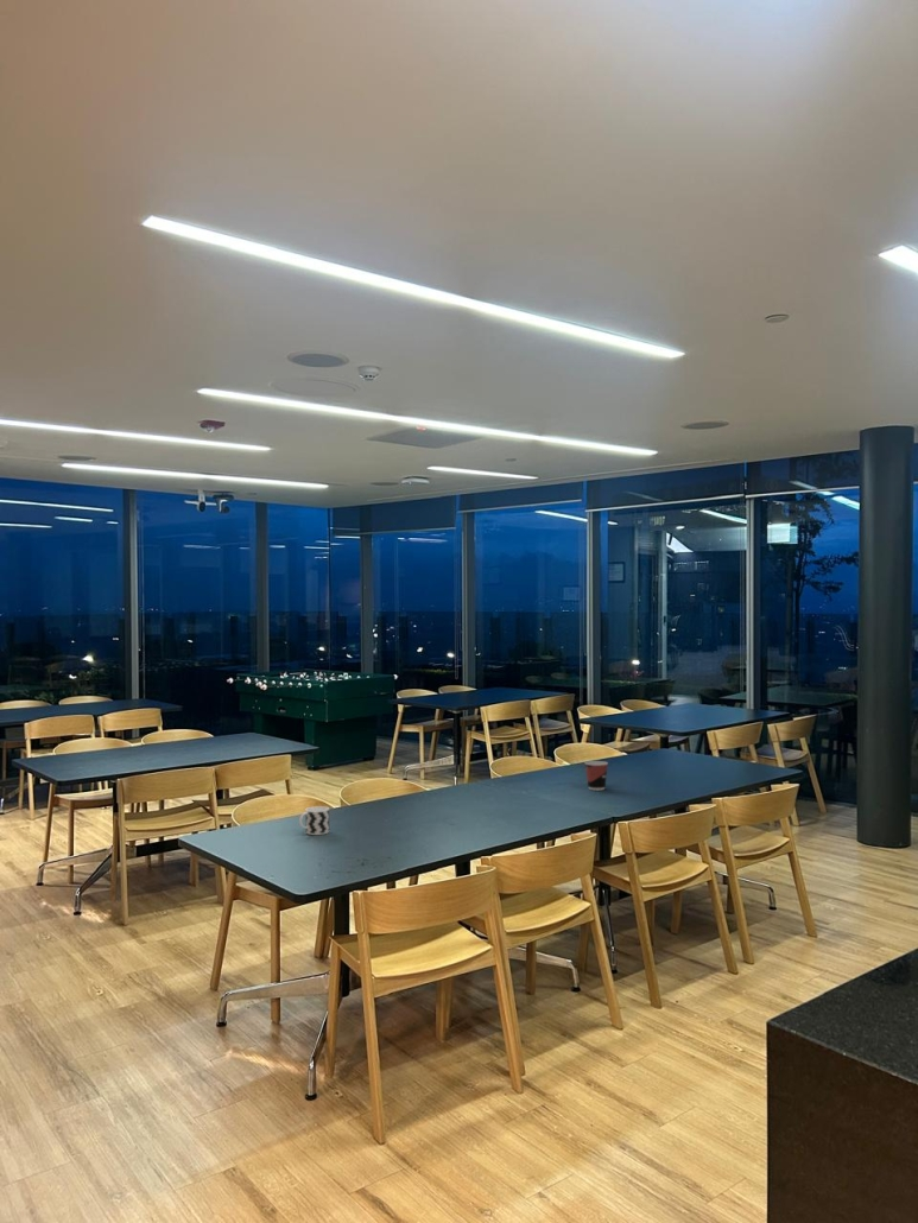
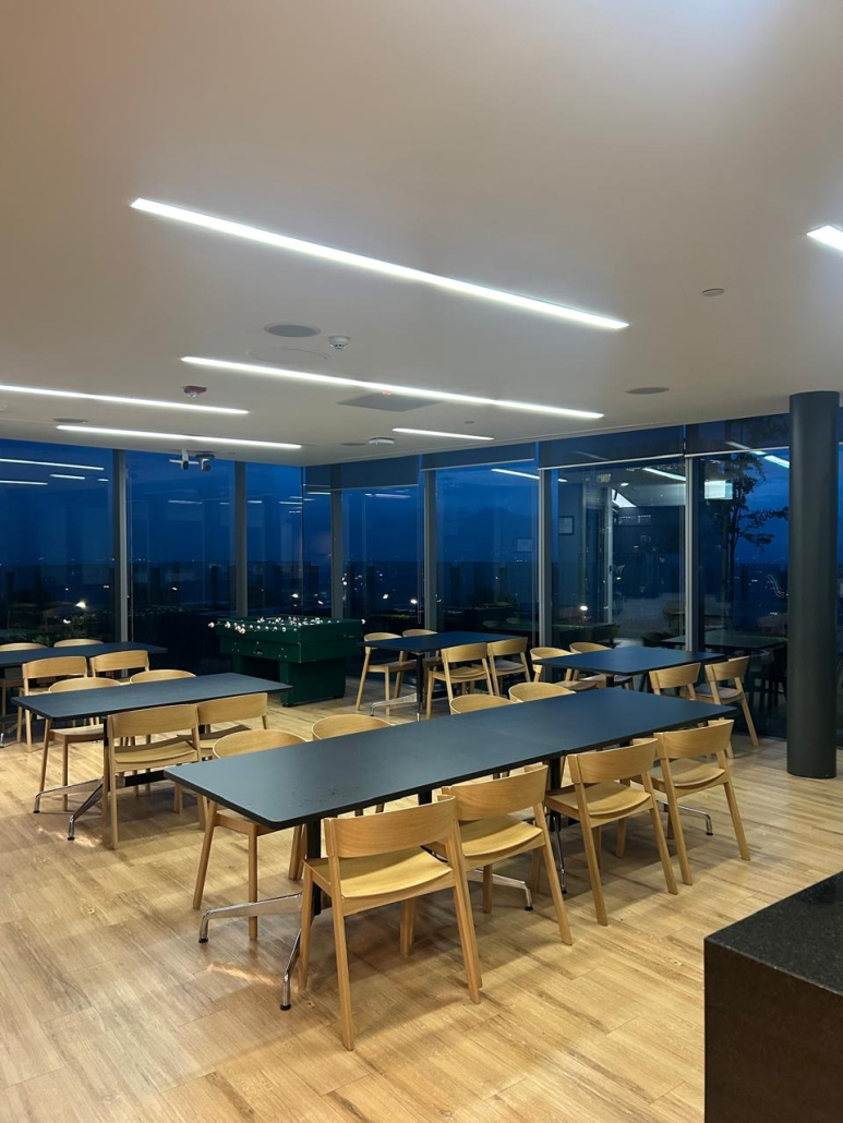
- cup (596, 775)
- cup (314, 820)
